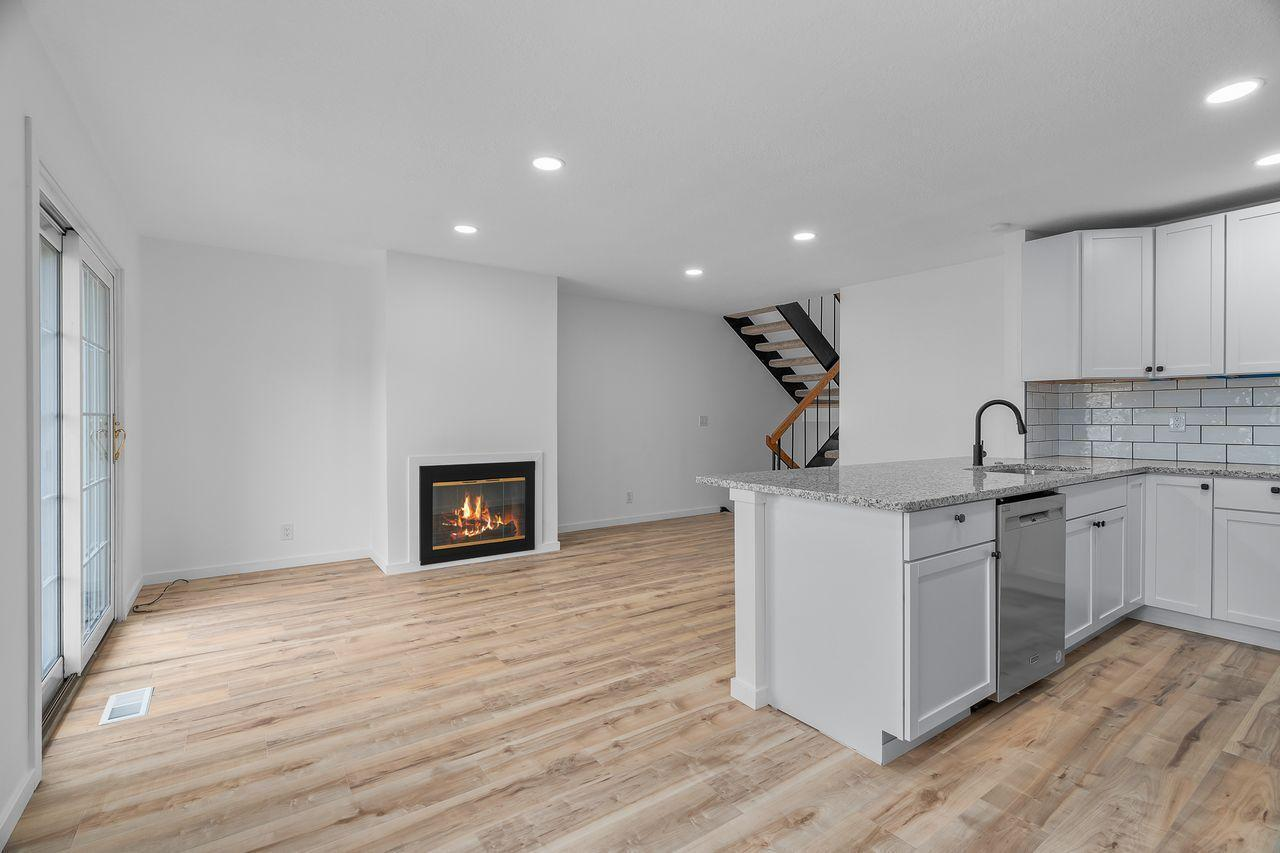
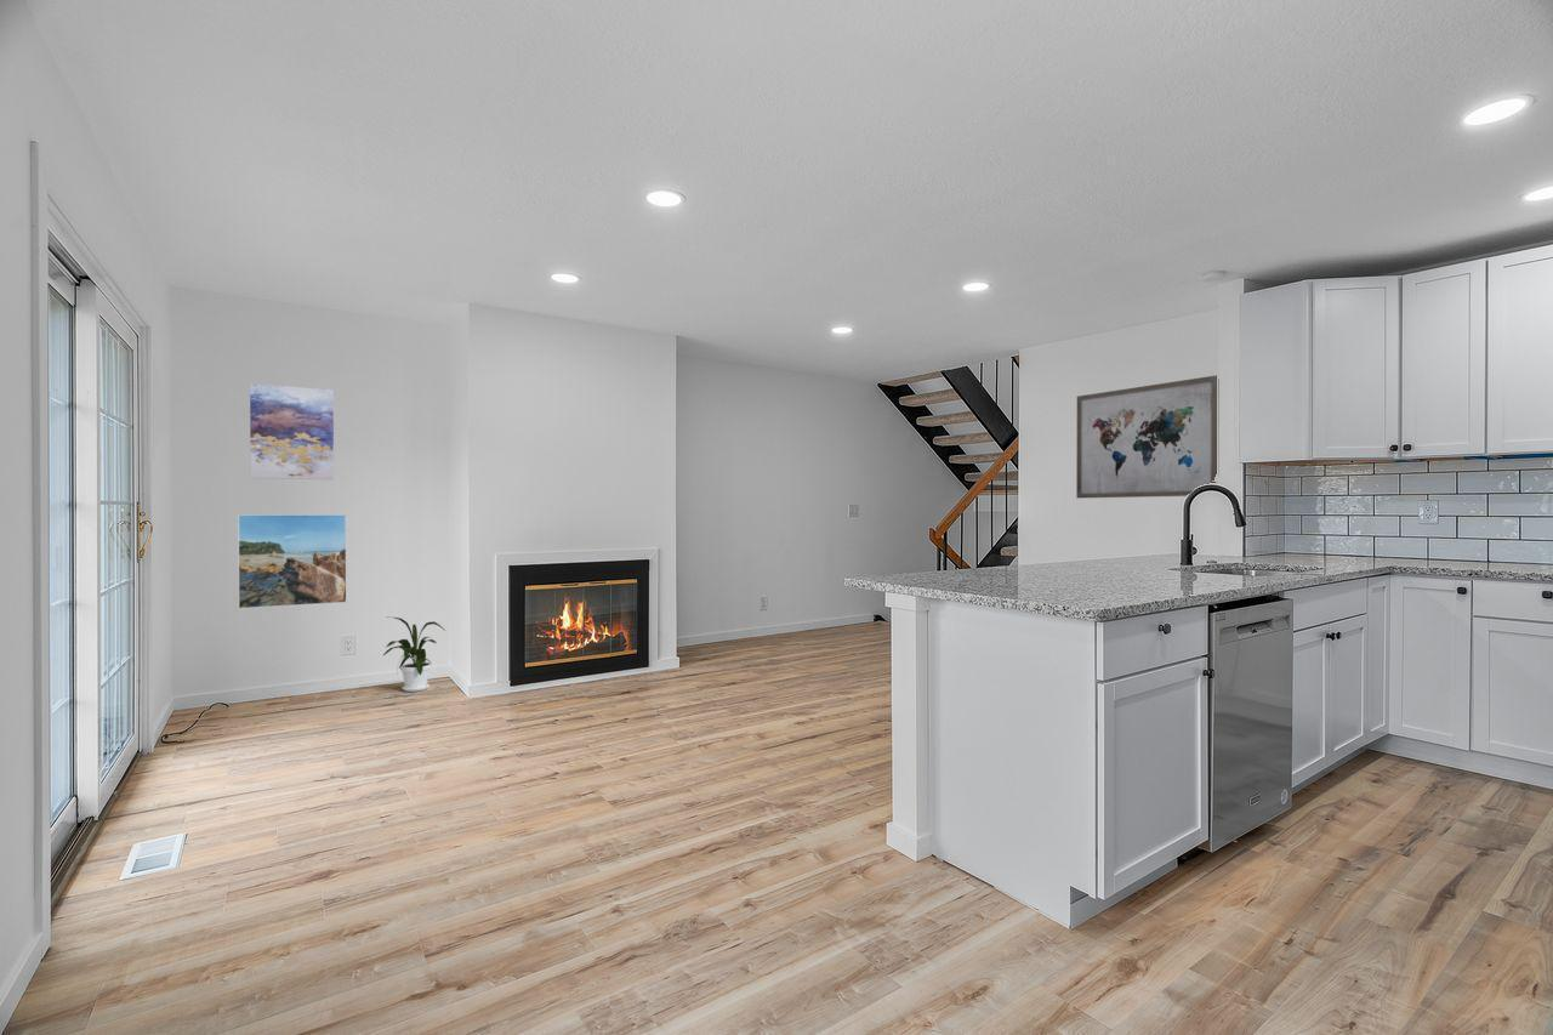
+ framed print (294, 559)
+ wall art (1142, 442)
+ house plant (414, 652)
+ wall art (292, 432)
